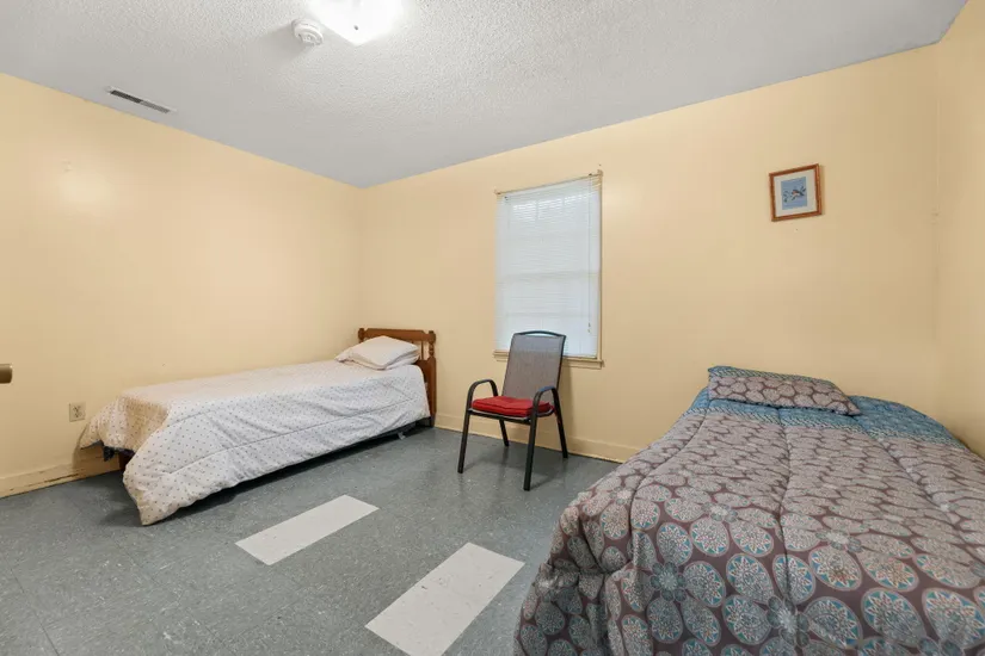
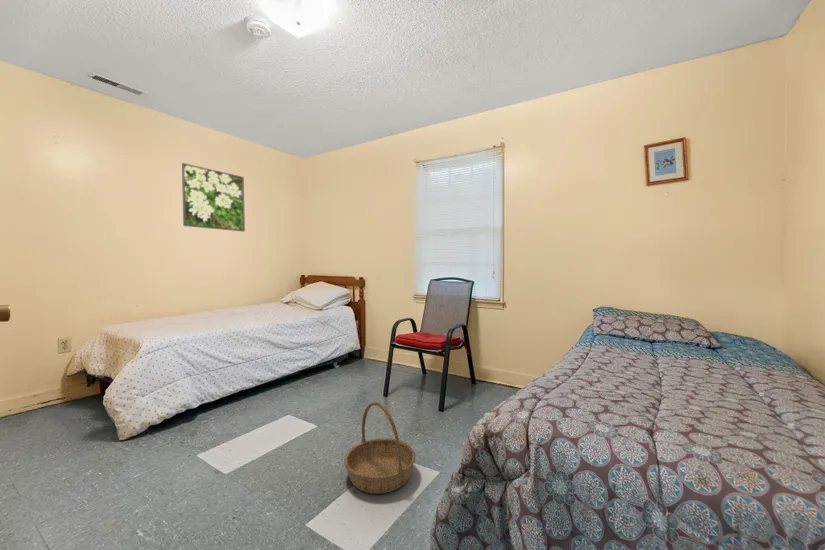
+ basket (379, 439)
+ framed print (215, 199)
